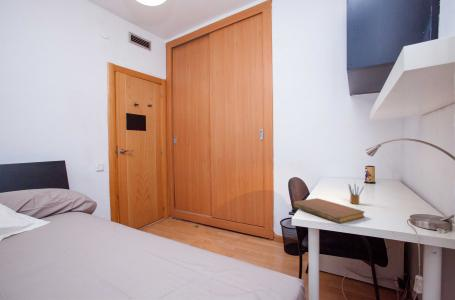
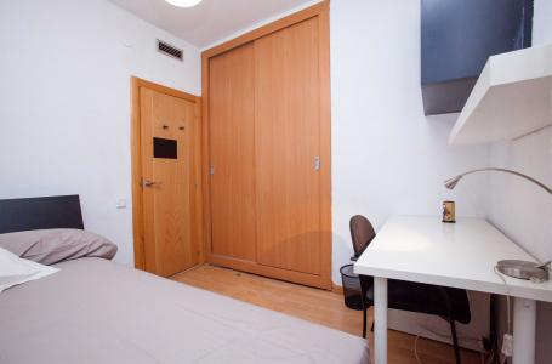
- notebook (326, 209)
- pencil box (355, 193)
